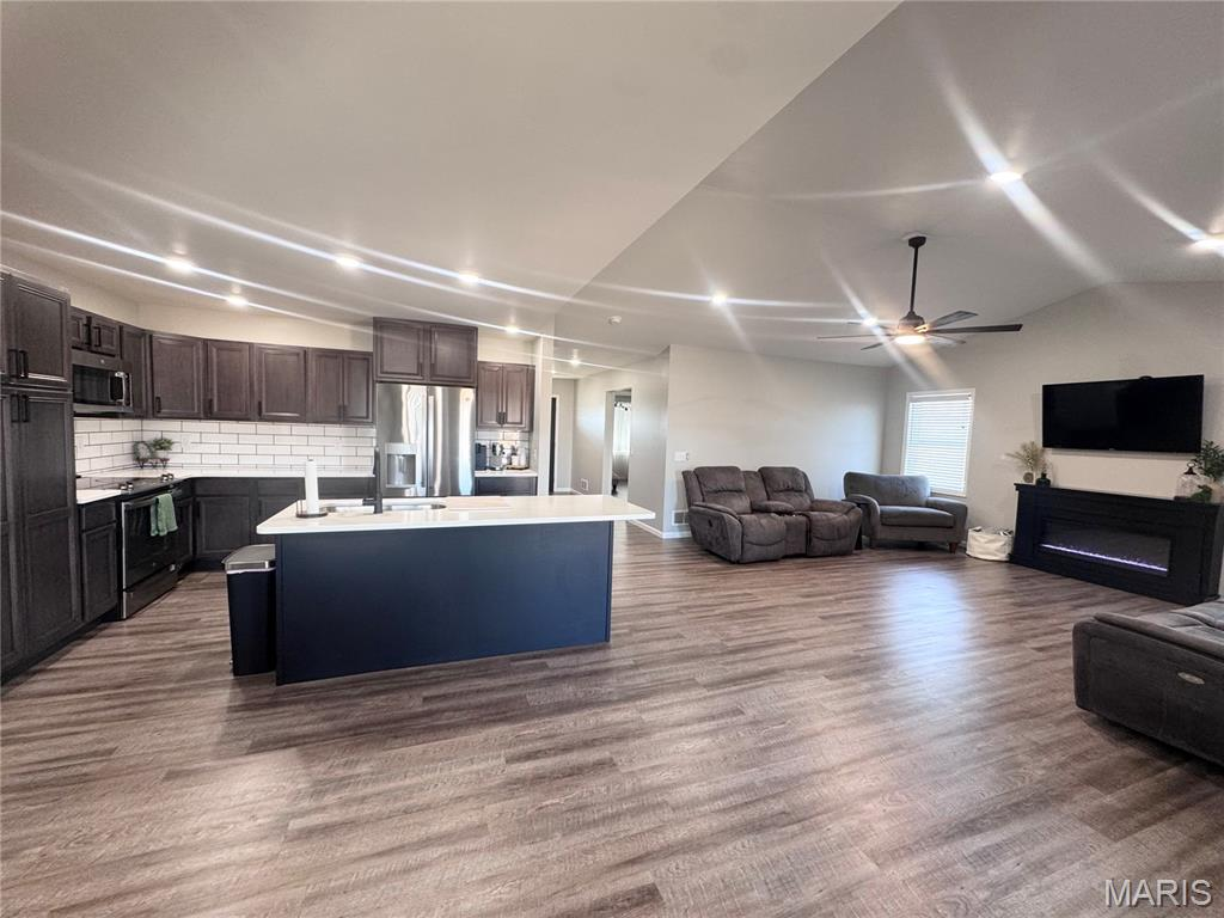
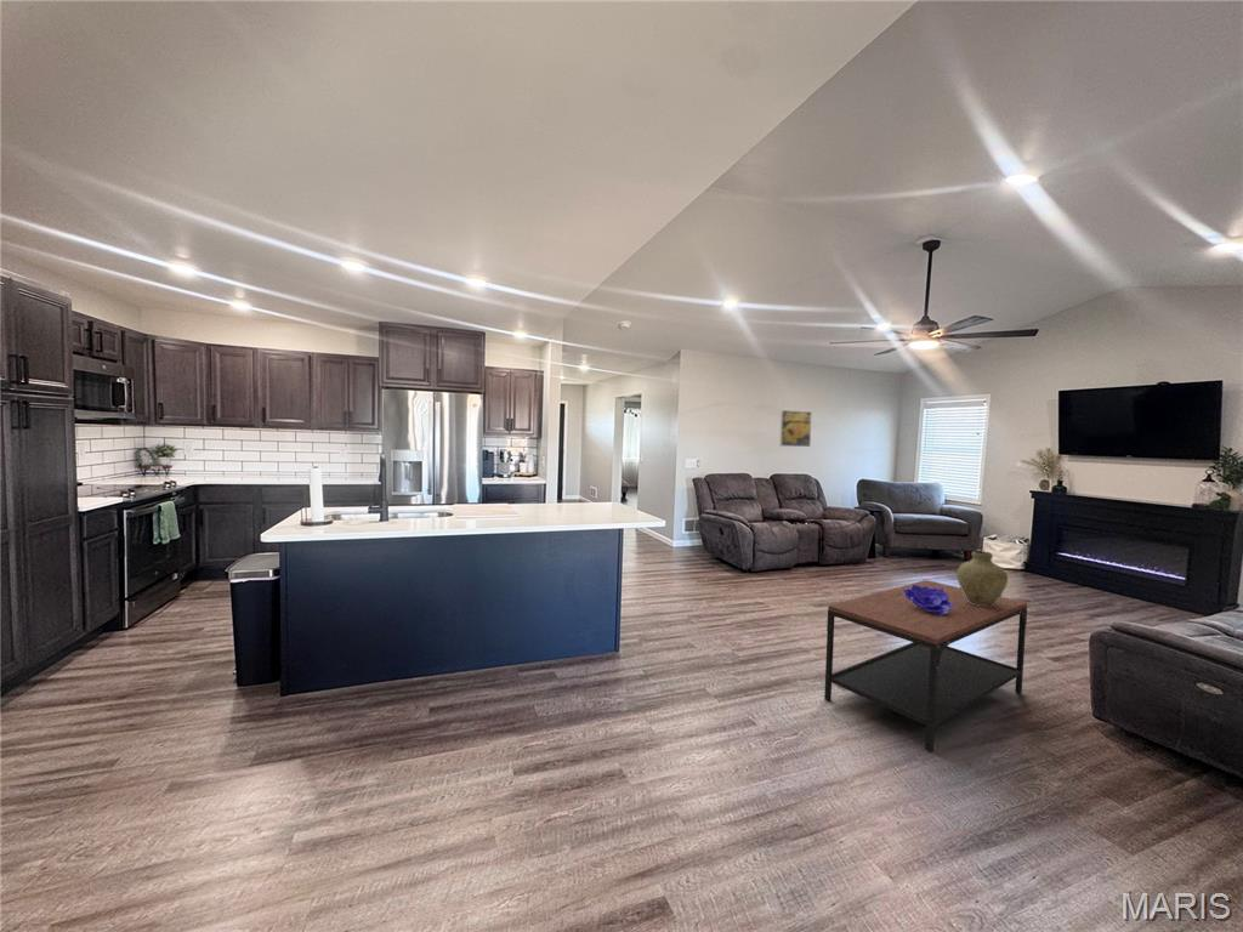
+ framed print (795, 428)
+ decorative bowl (927, 597)
+ coffee table (927, 649)
+ vase (981, 576)
